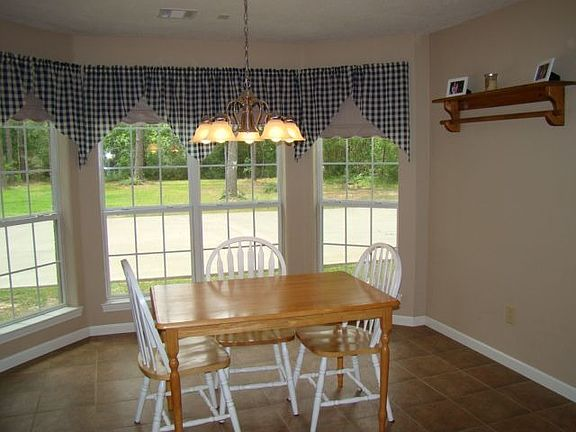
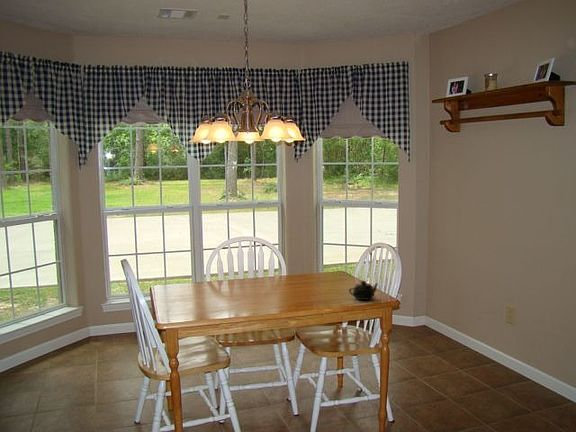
+ teapot (364, 289)
